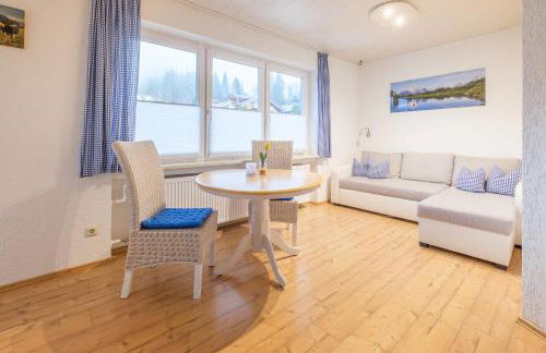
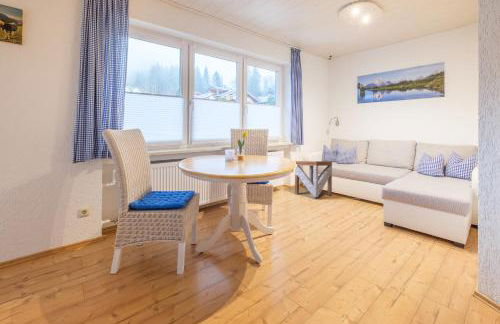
+ side table (312, 178)
